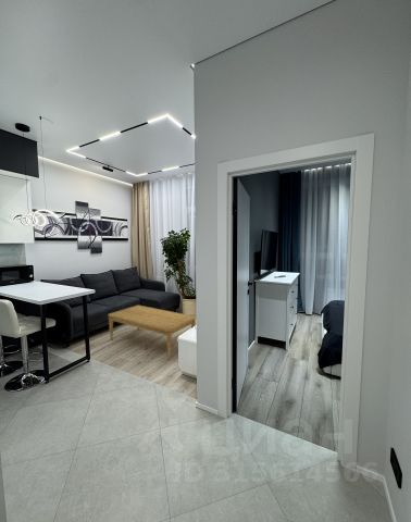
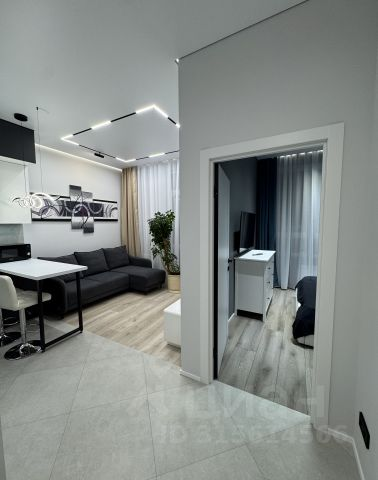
- coffee table (151, 328)
